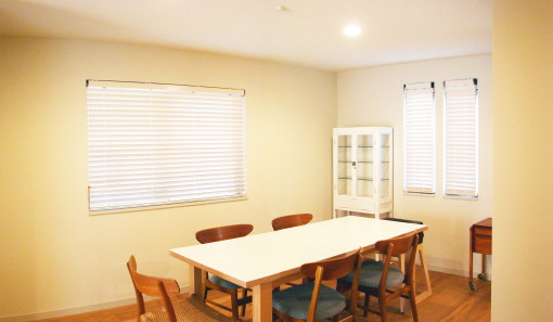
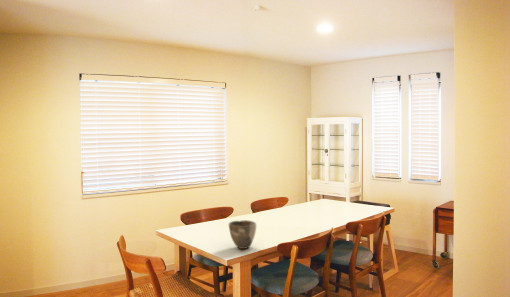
+ ceramic bowl (242, 235)
